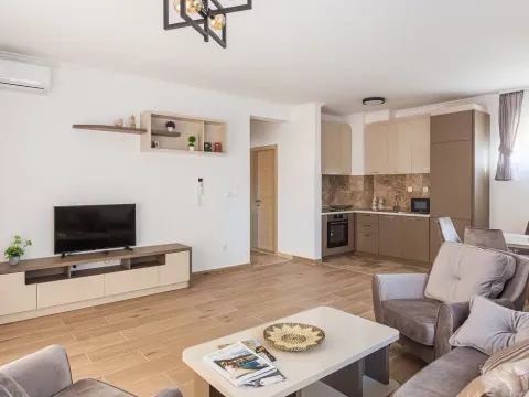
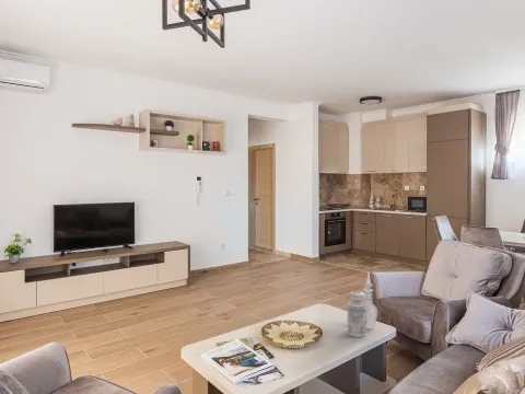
+ decorative vase (362, 302)
